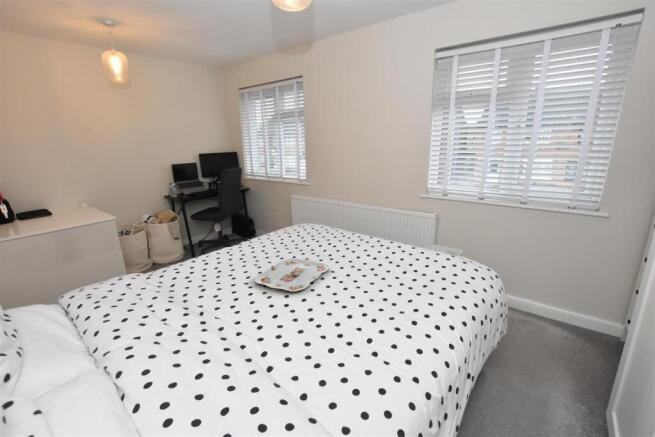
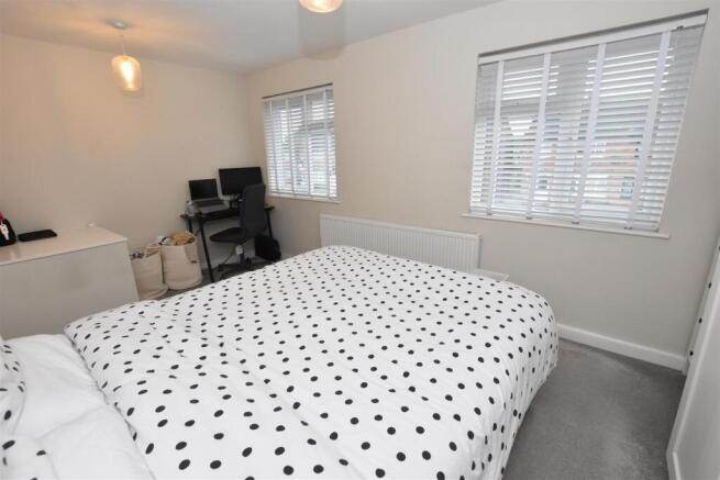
- serving tray (293, 273)
